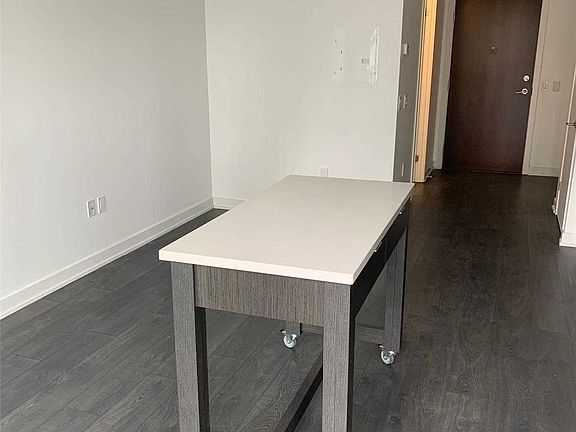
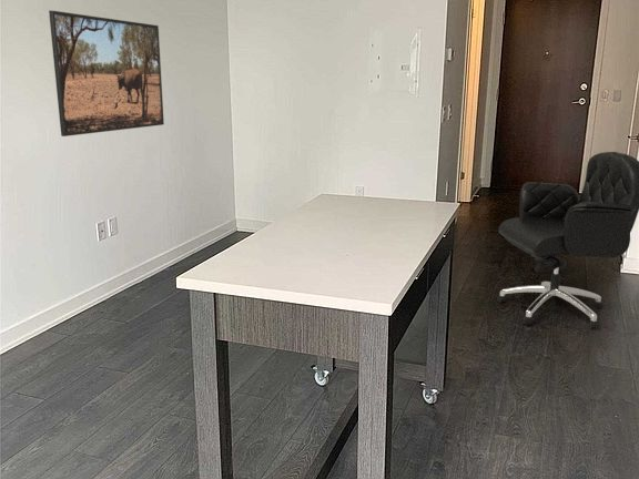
+ office chair (567, 233)
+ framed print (114, 75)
